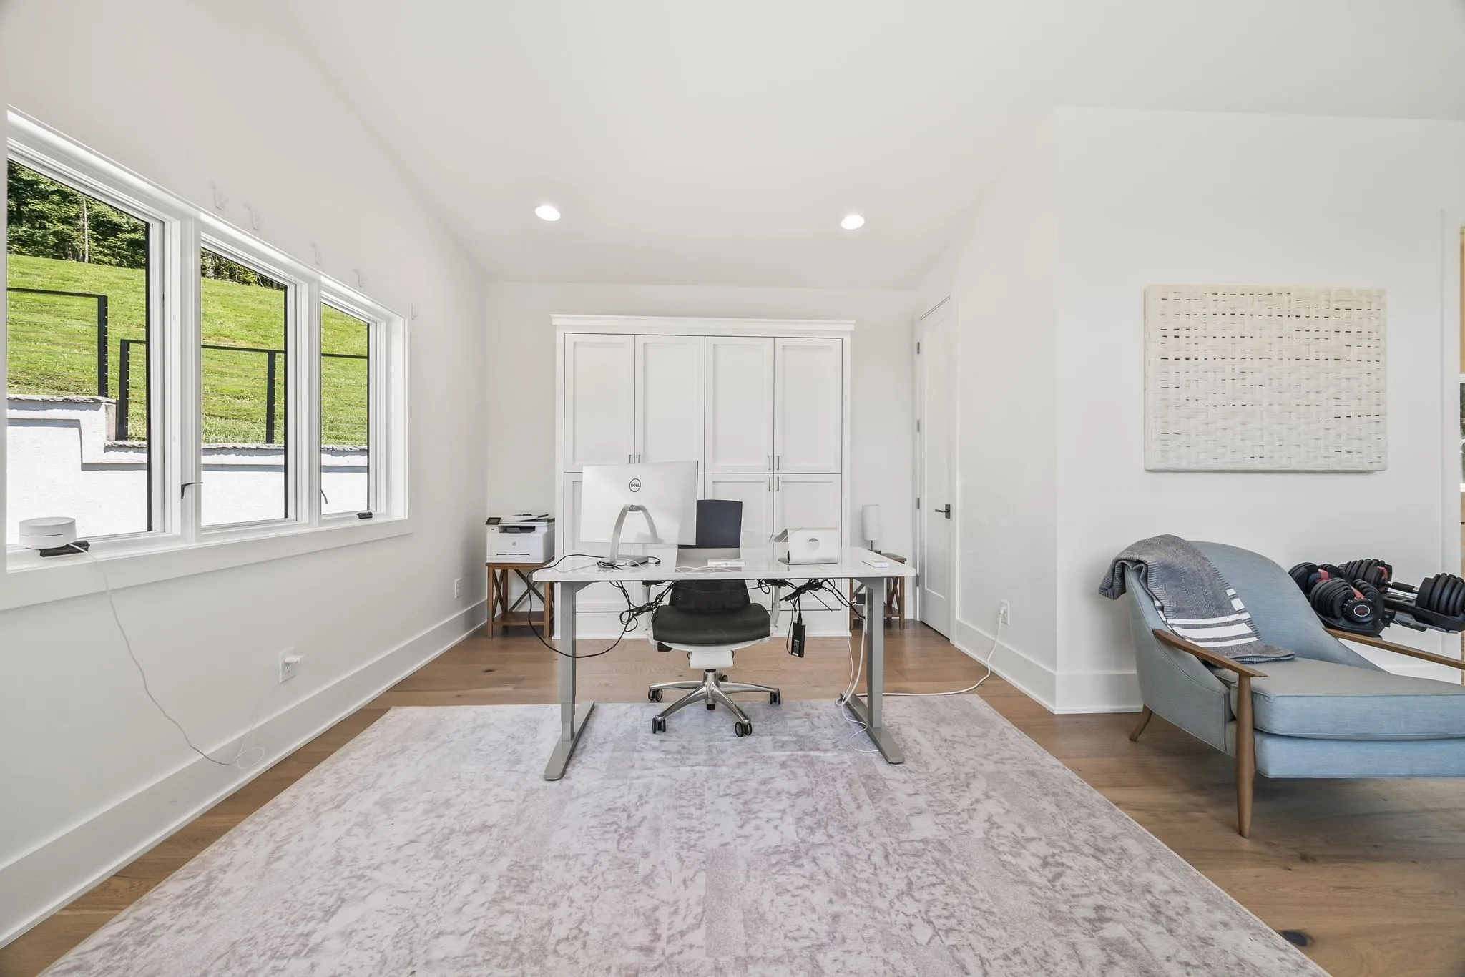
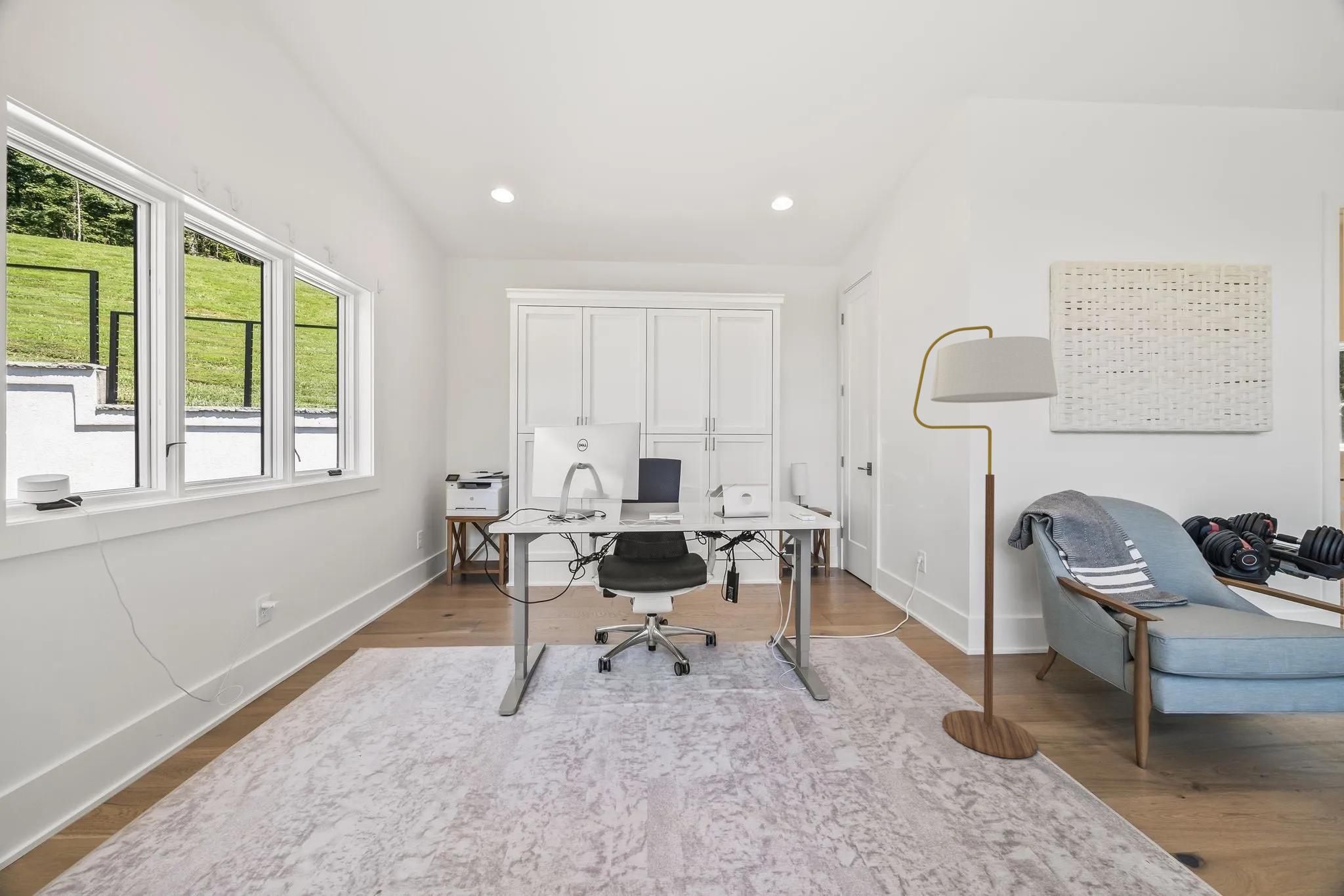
+ floor lamp (985, 529)
